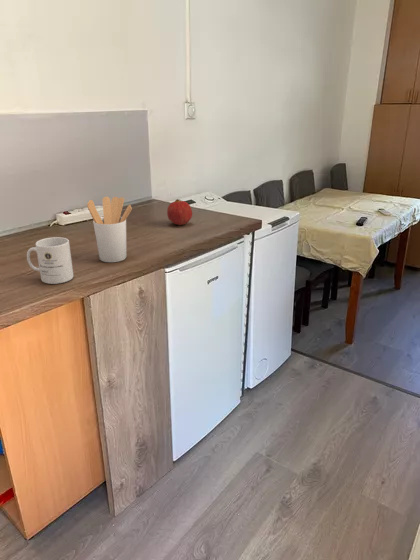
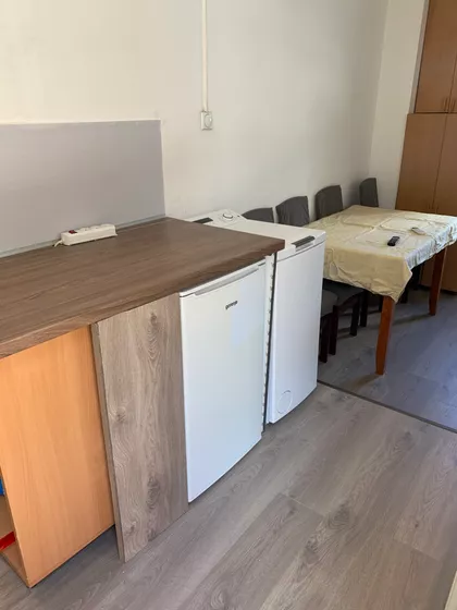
- fruit (179, 211)
- mug (48, 260)
- utensil holder (112, 227)
